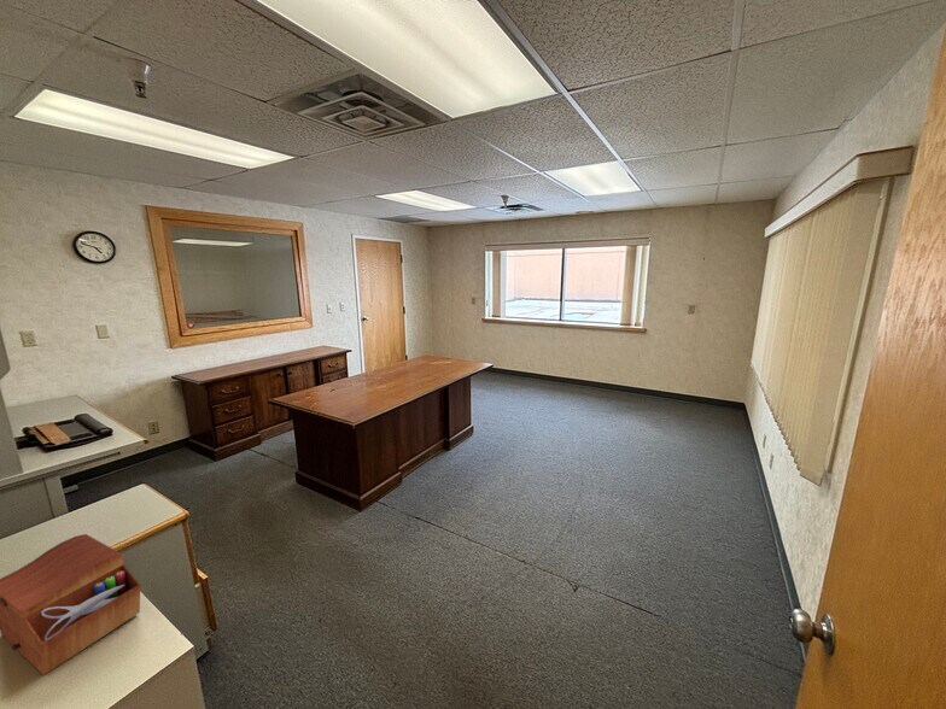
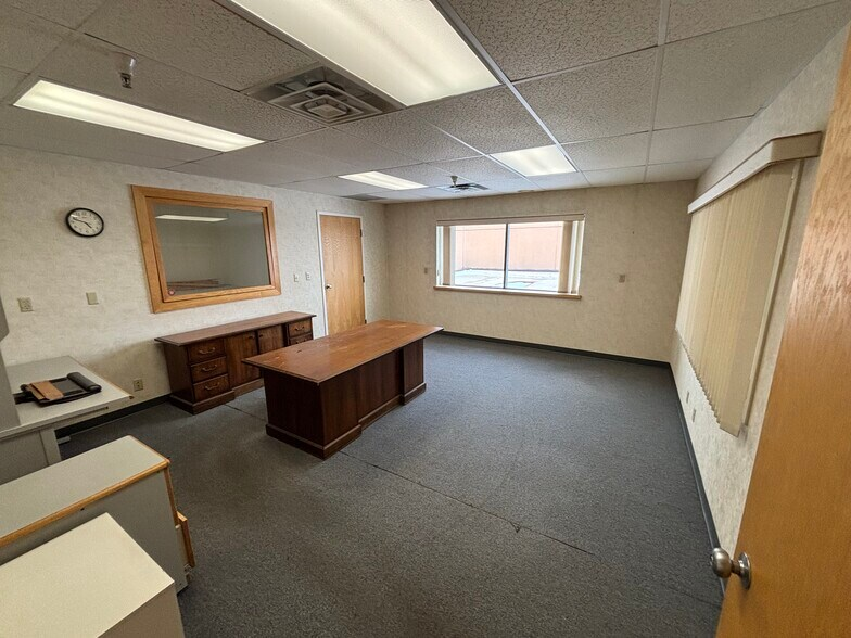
- sewing box (66, 599)
